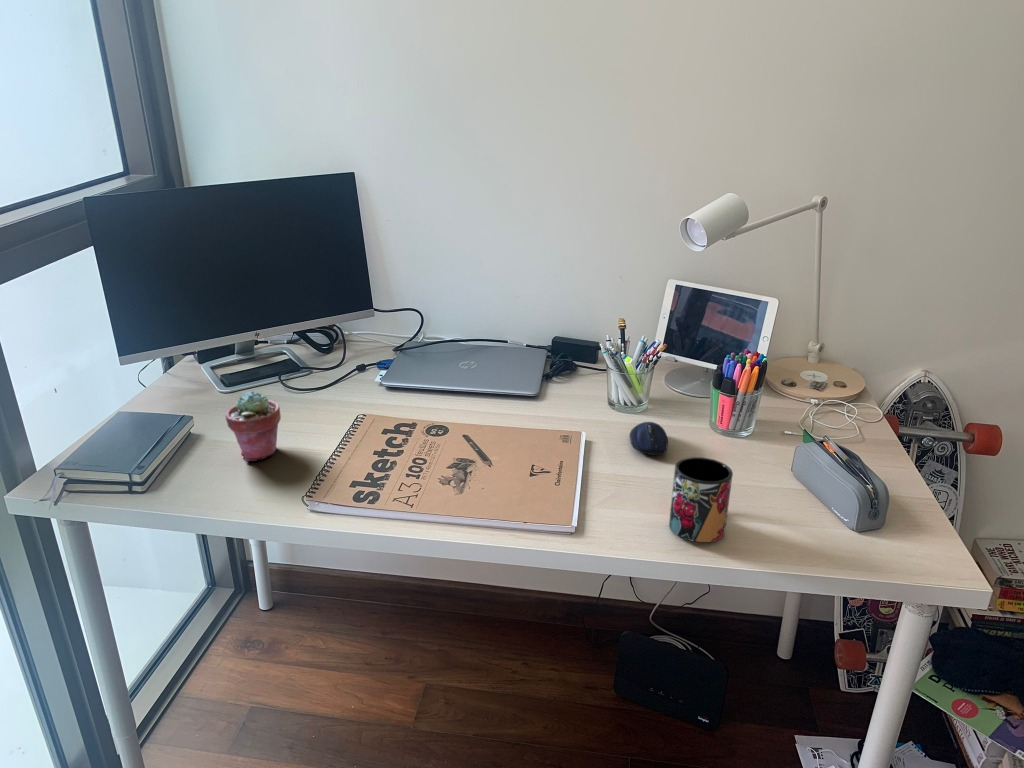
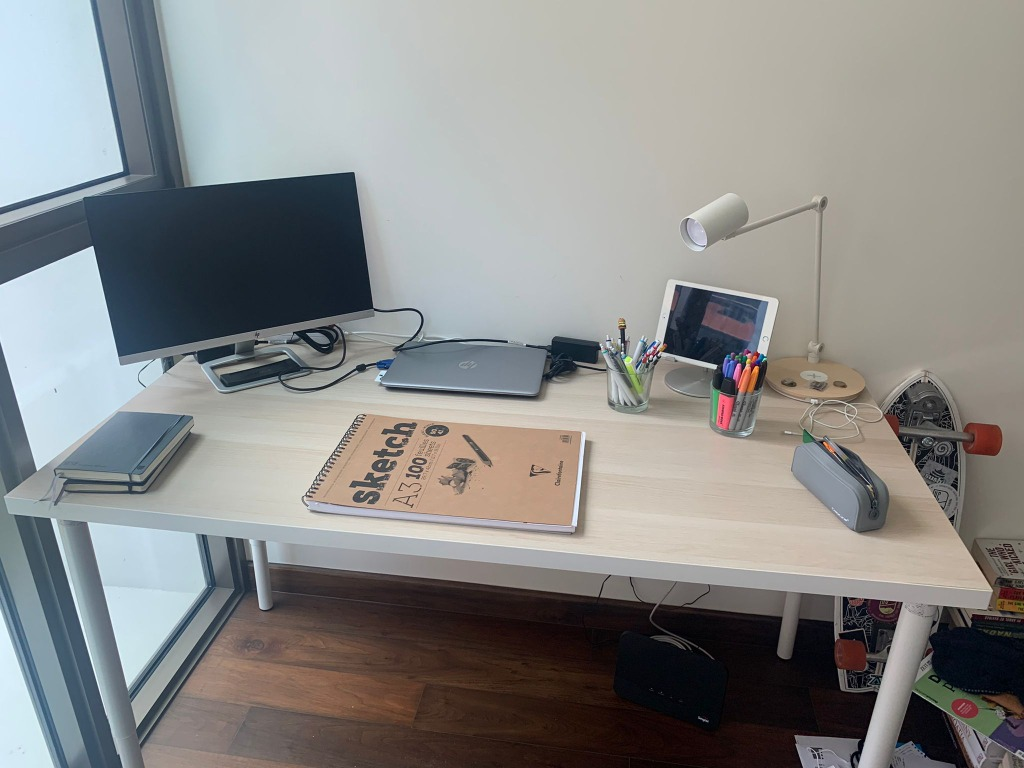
- computer mouse (648, 435)
- potted succulent (254, 422)
- mug (702, 493)
